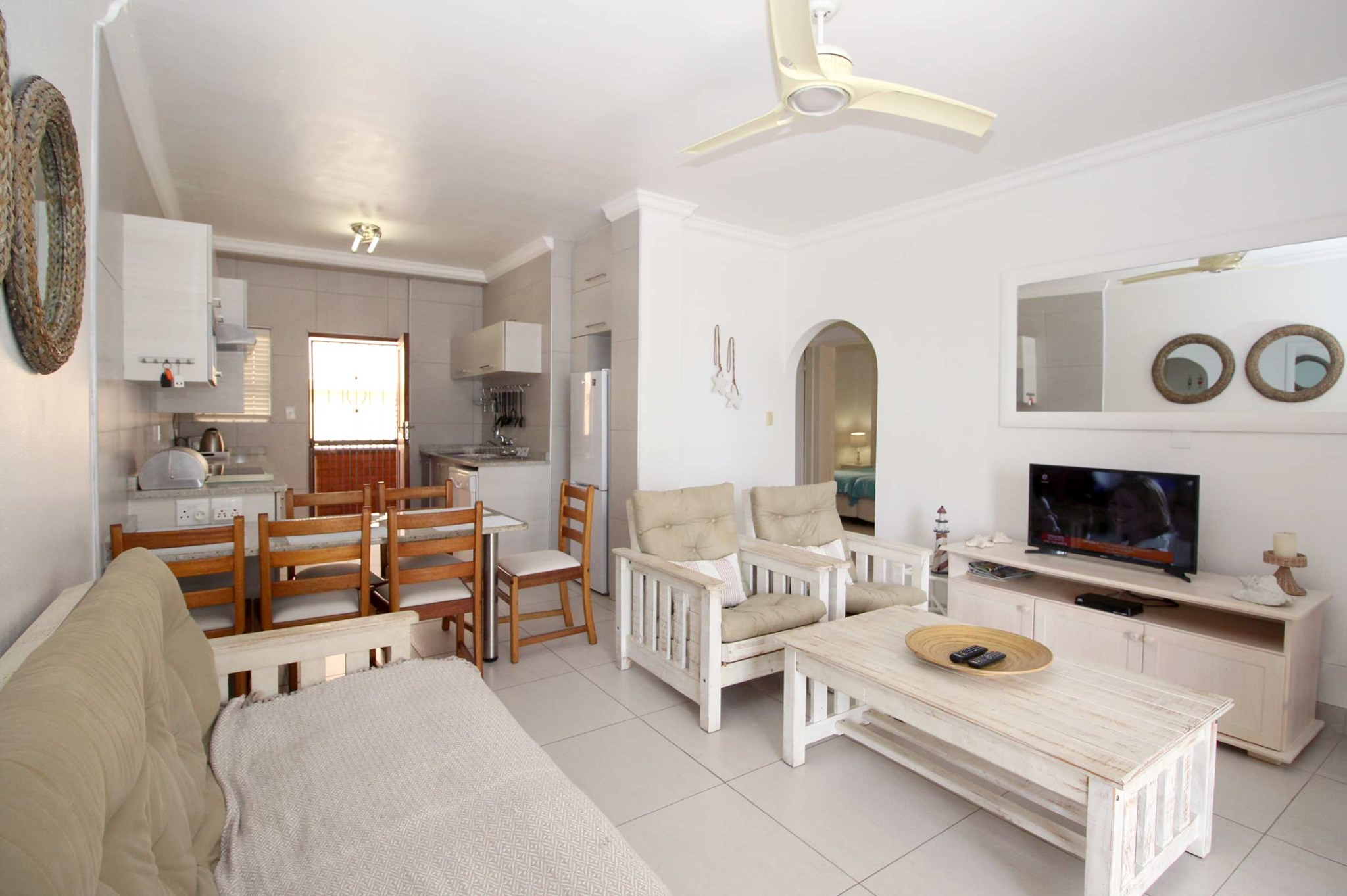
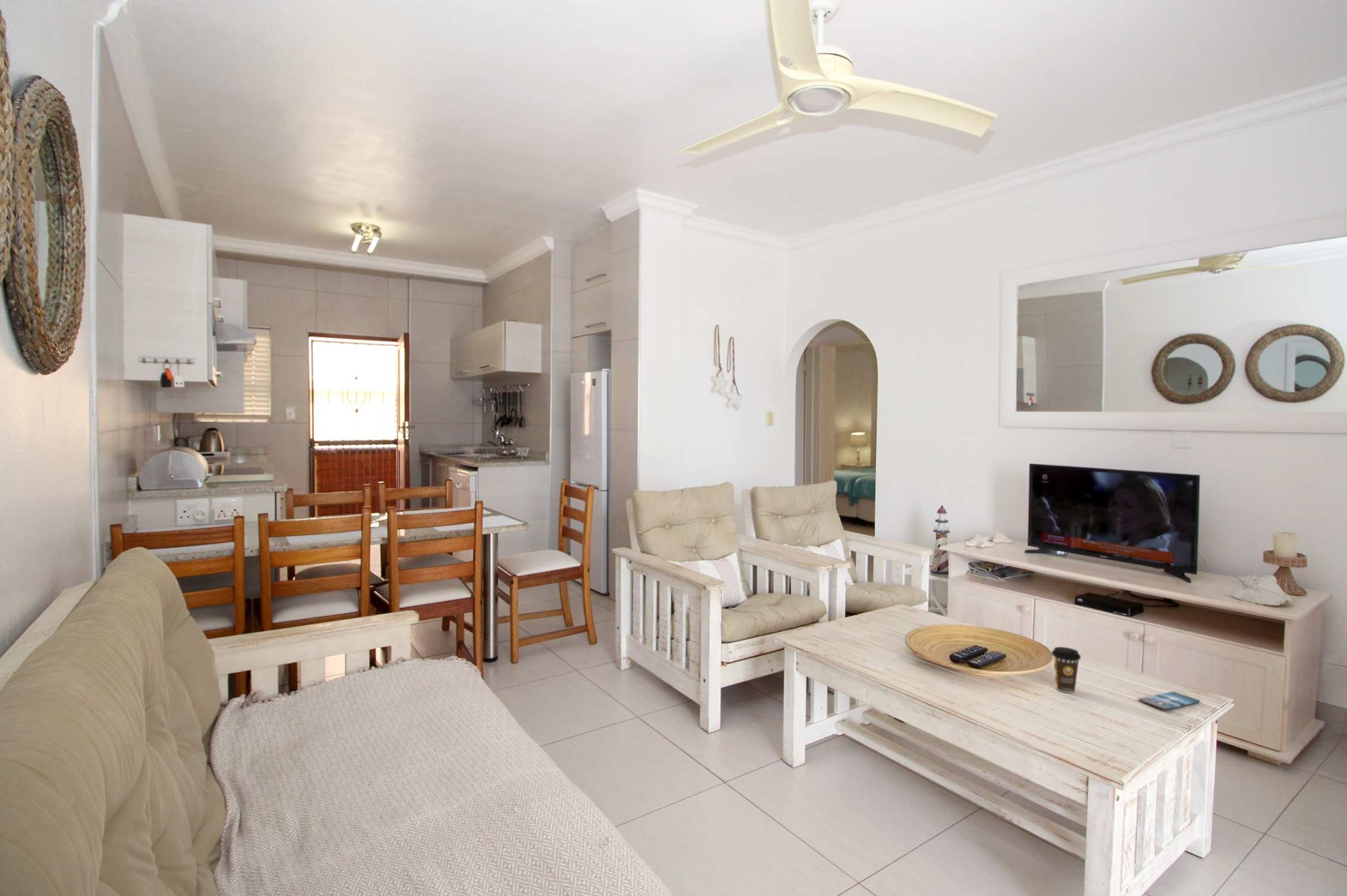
+ smartphone (1169, 700)
+ coffee cup (1065, 669)
